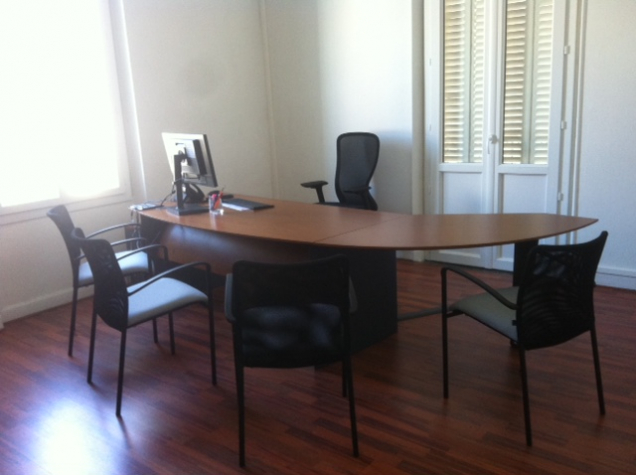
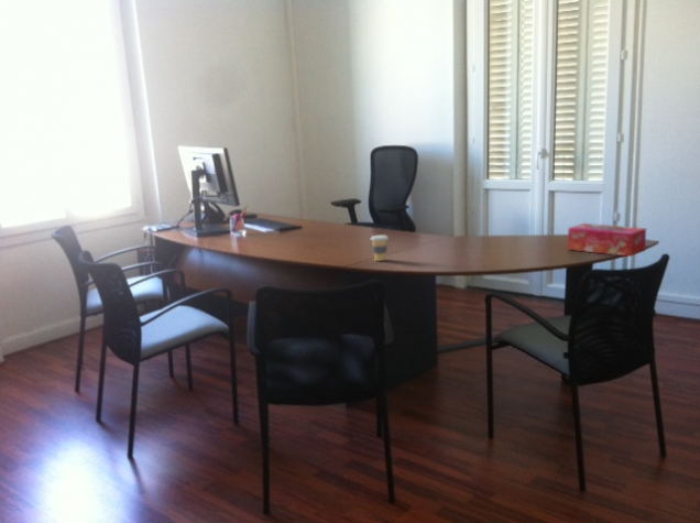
+ tissue box (605, 239)
+ coffee cup (380, 248)
